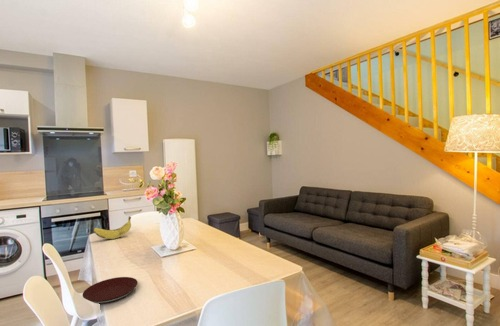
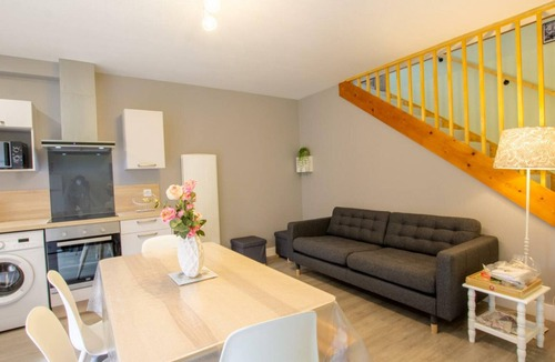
- plate (111, 290)
- banana (113, 230)
